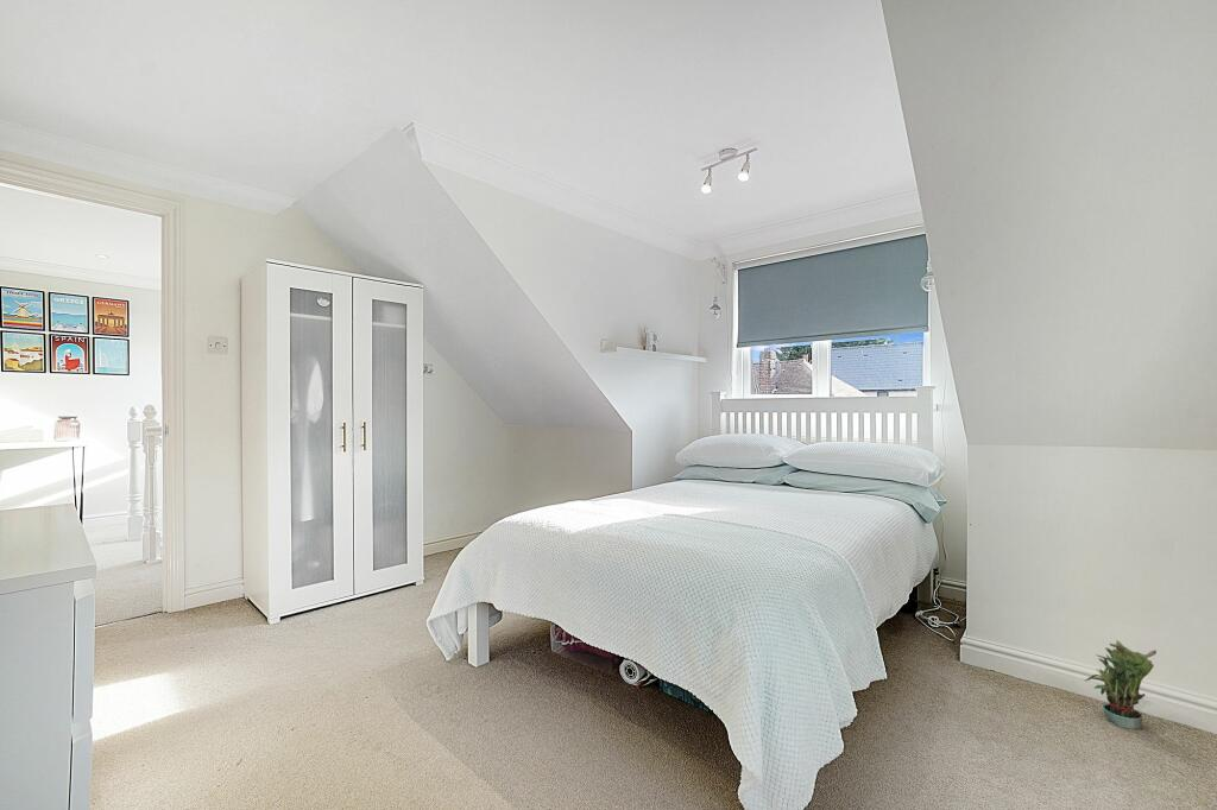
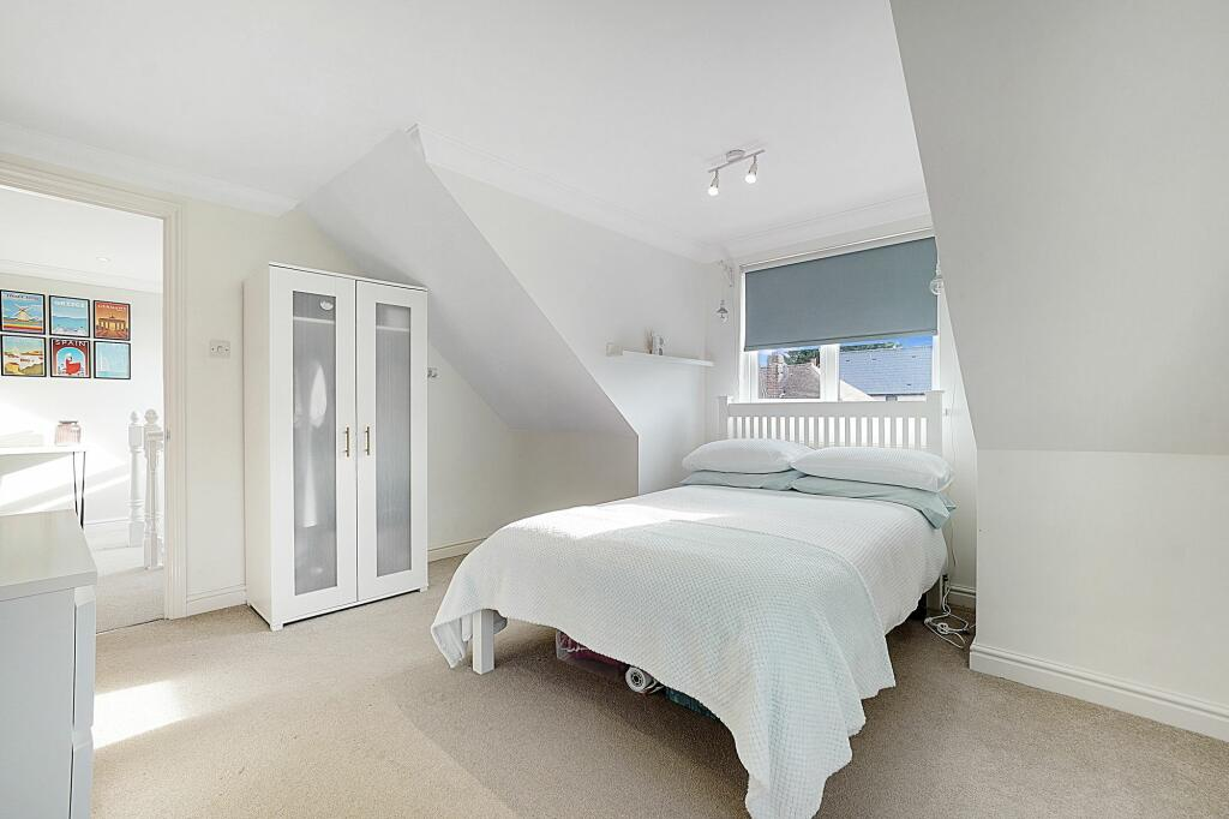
- potted plant (1117, 679)
